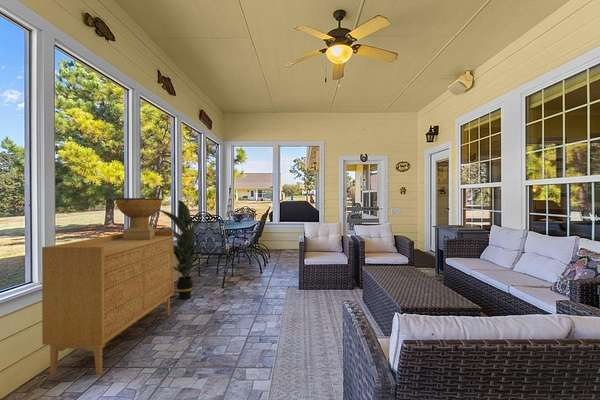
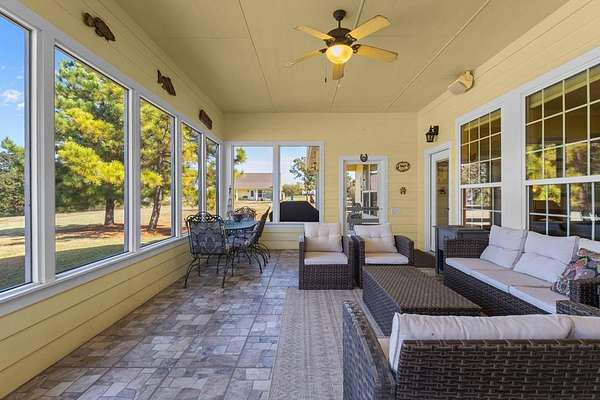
- indoor plant (181, 249)
- sideboard (121, 288)
- decorative bowl (139, 218)
